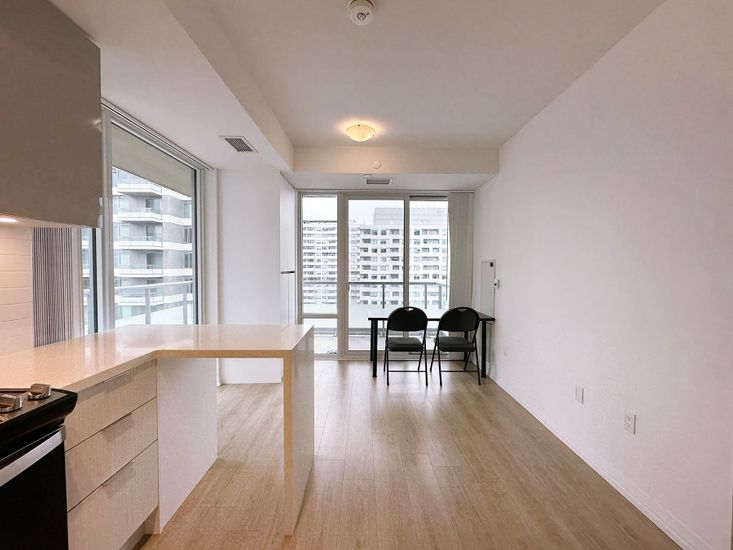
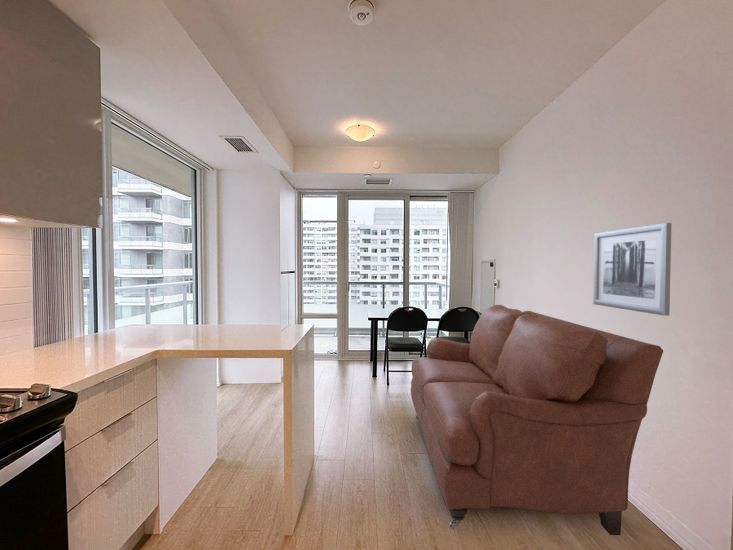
+ sofa (500, 385)
+ wall art (626, 269)
